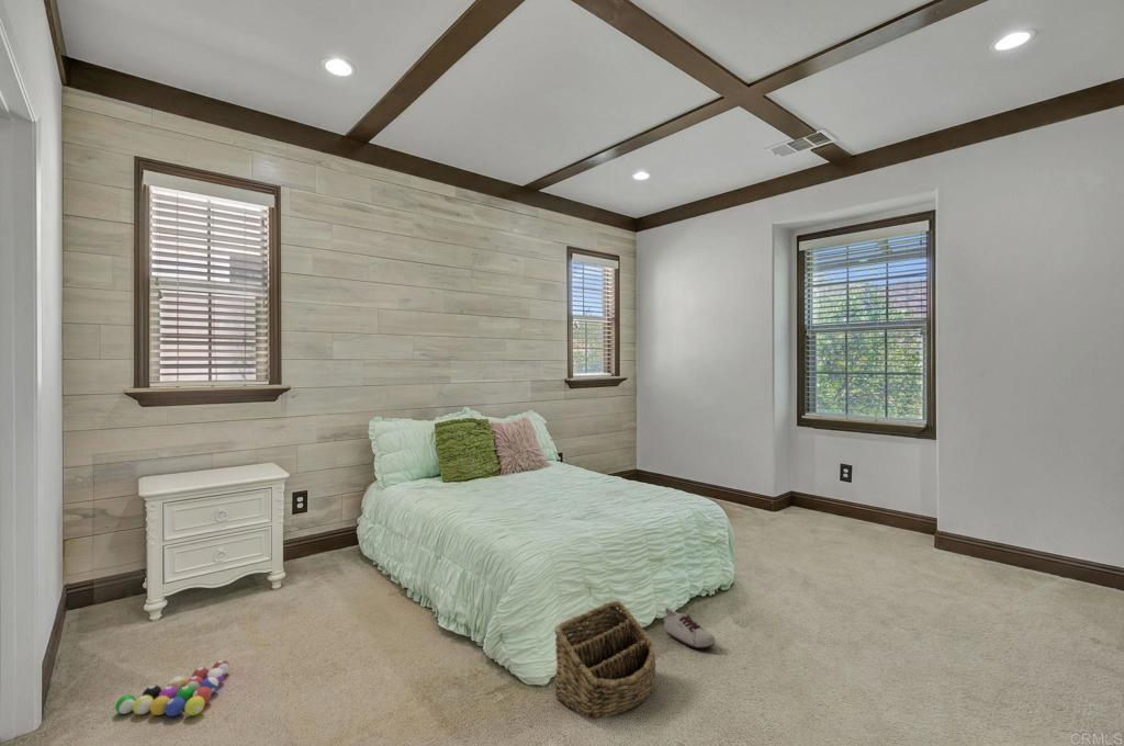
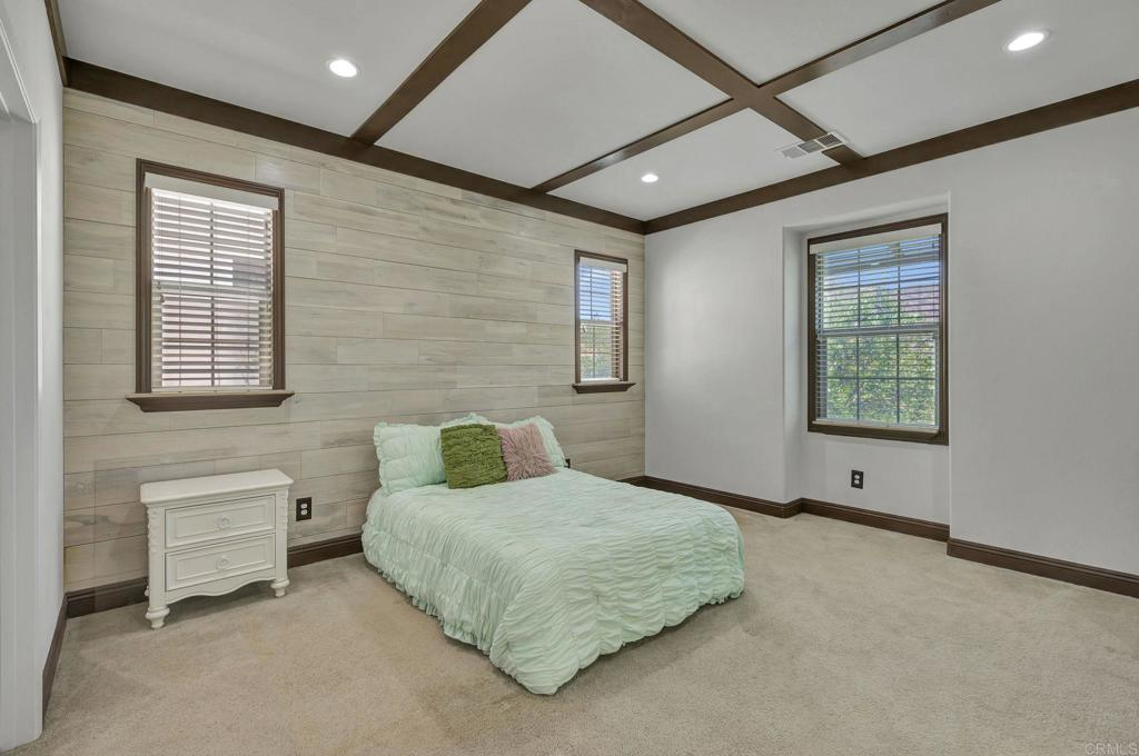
- basket (609, 656)
- ball (186, 694)
- shoe (684, 626)
